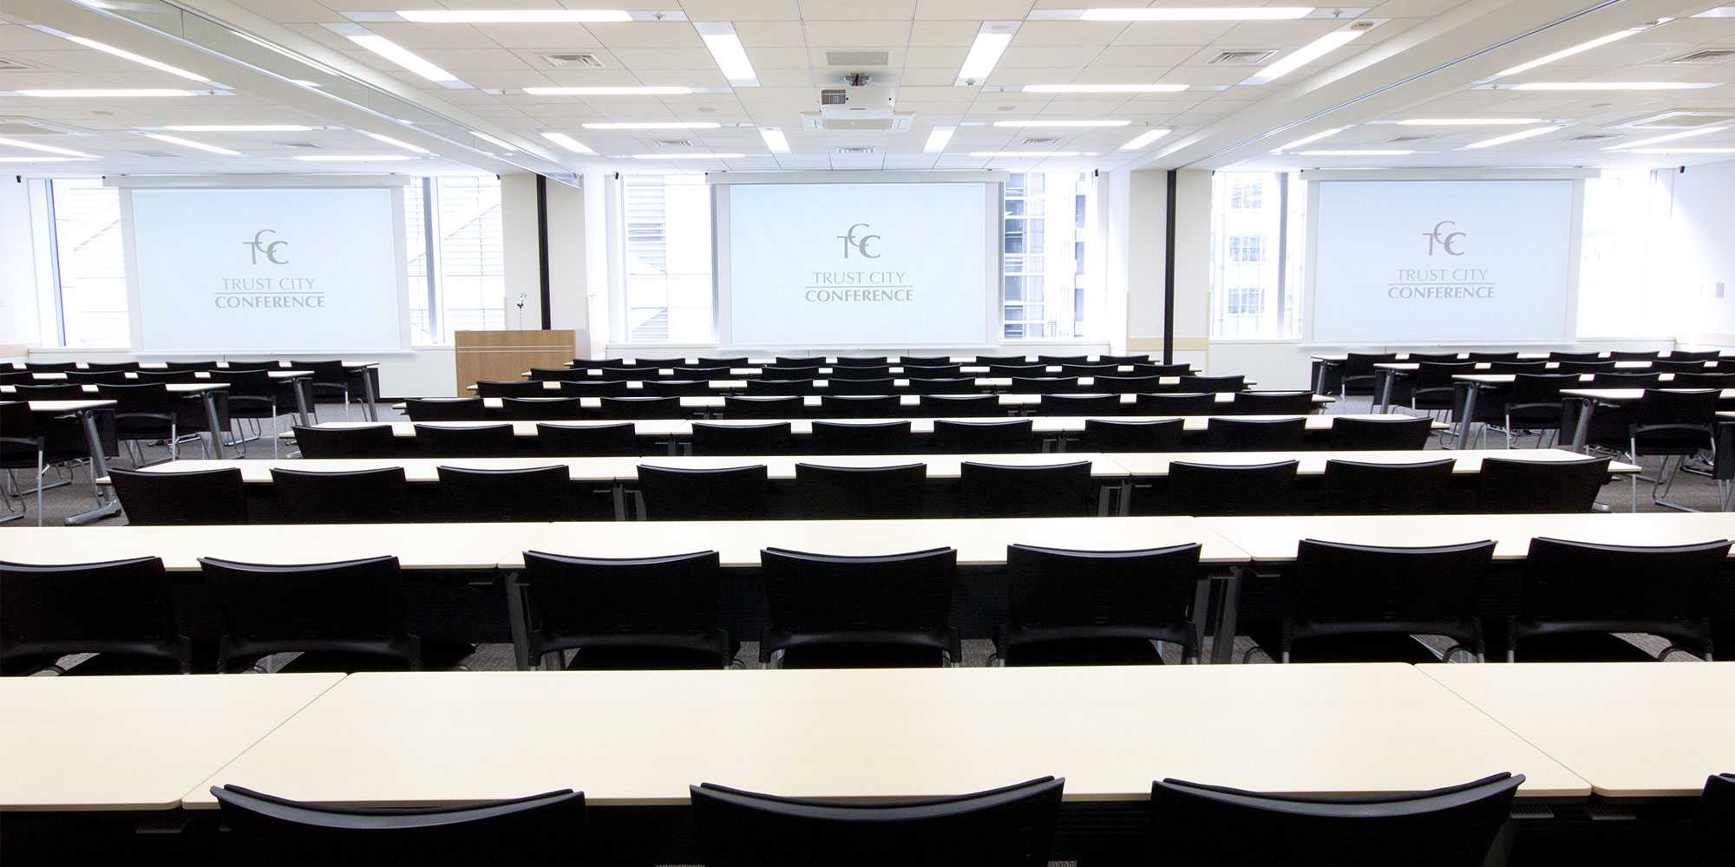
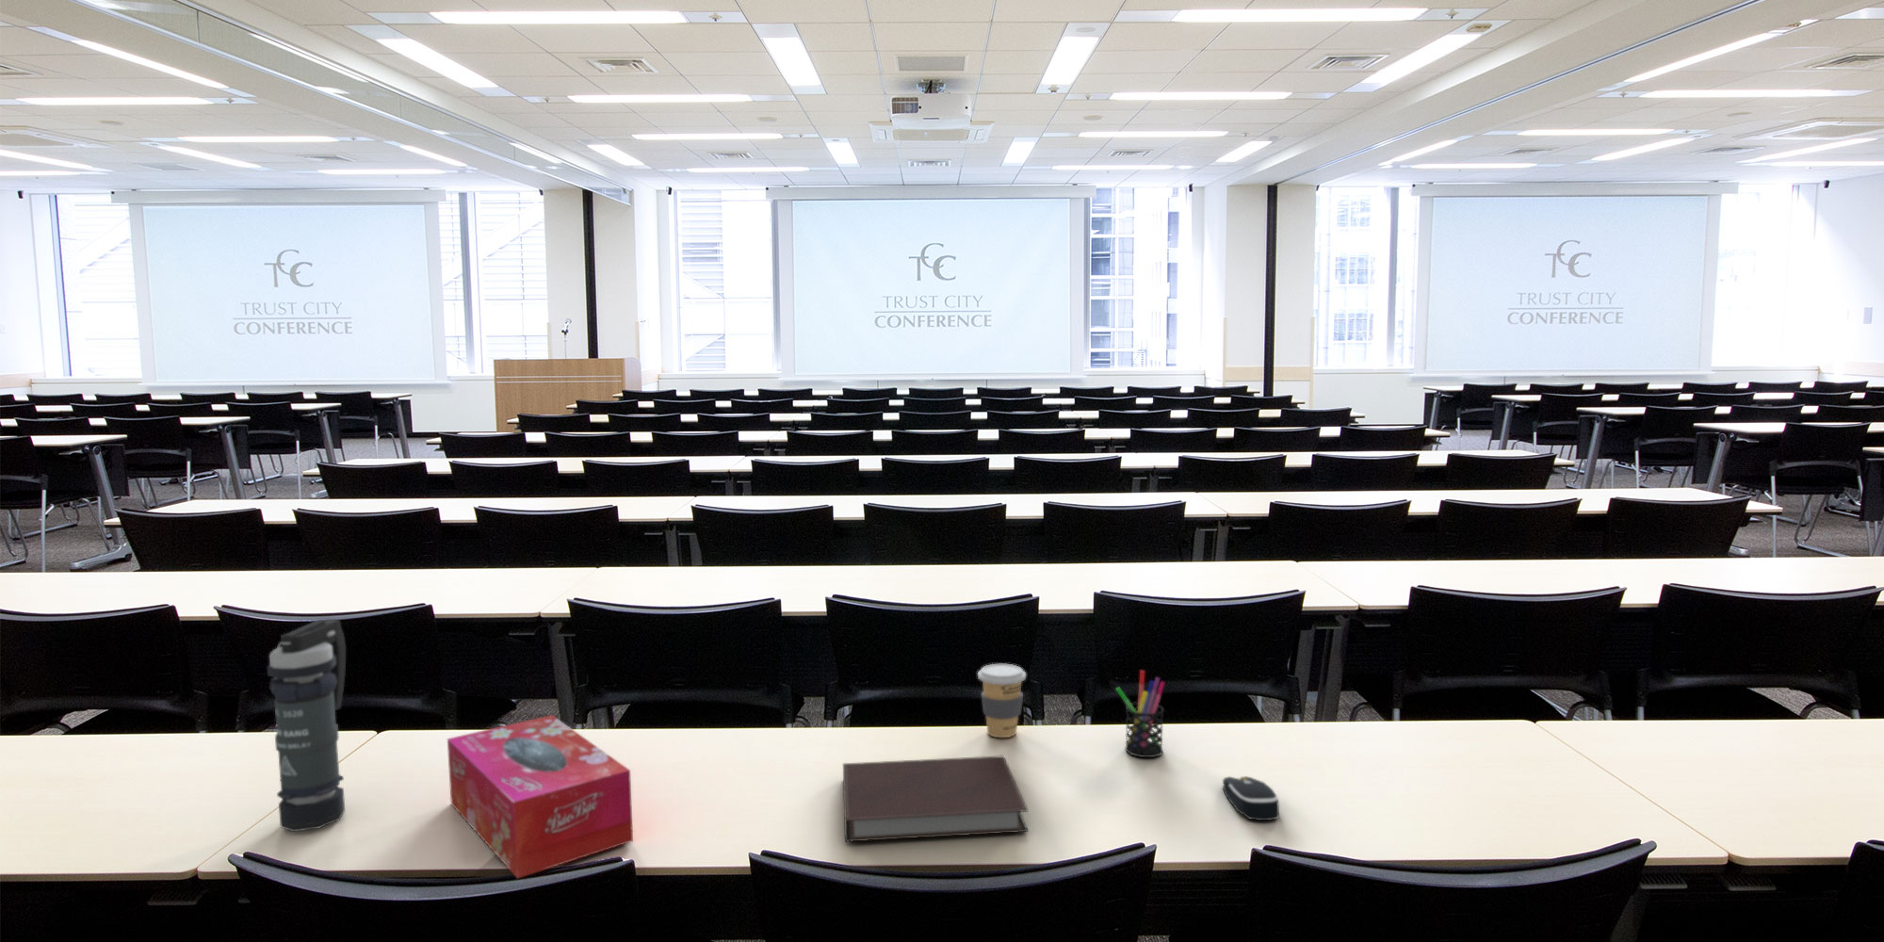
+ smoke grenade (315, 721)
+ coffee cup (1001, 700)
+ computer mouse (1250, 792)
+ pen holder (1140, 713)
+ tissue box (536, 787)
+ notebook (930, 794)
